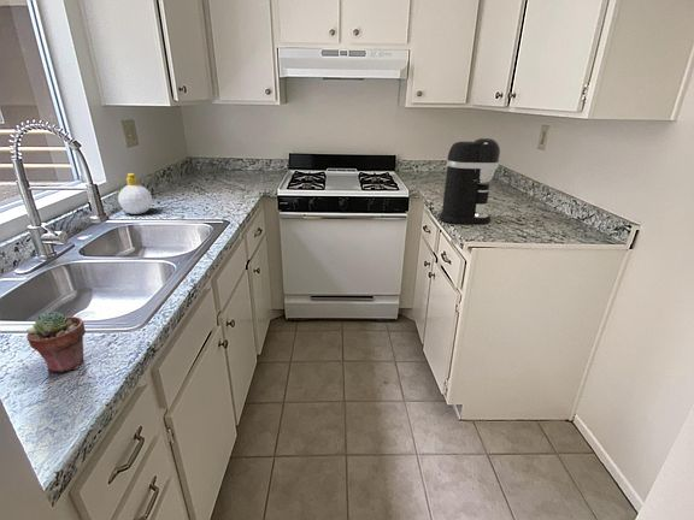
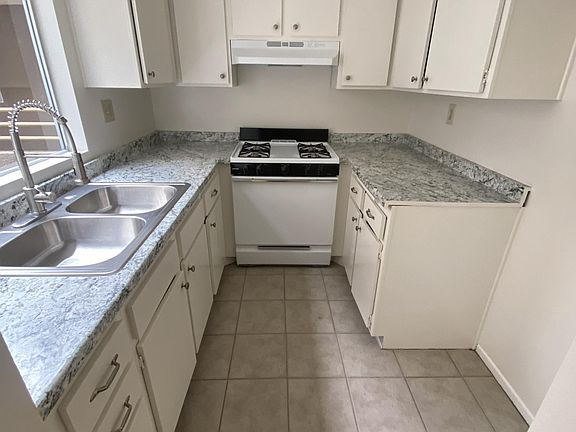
- potted succulent (58, 338)
- soap bottle (134, 193)
- coffee maker (470, 179)
